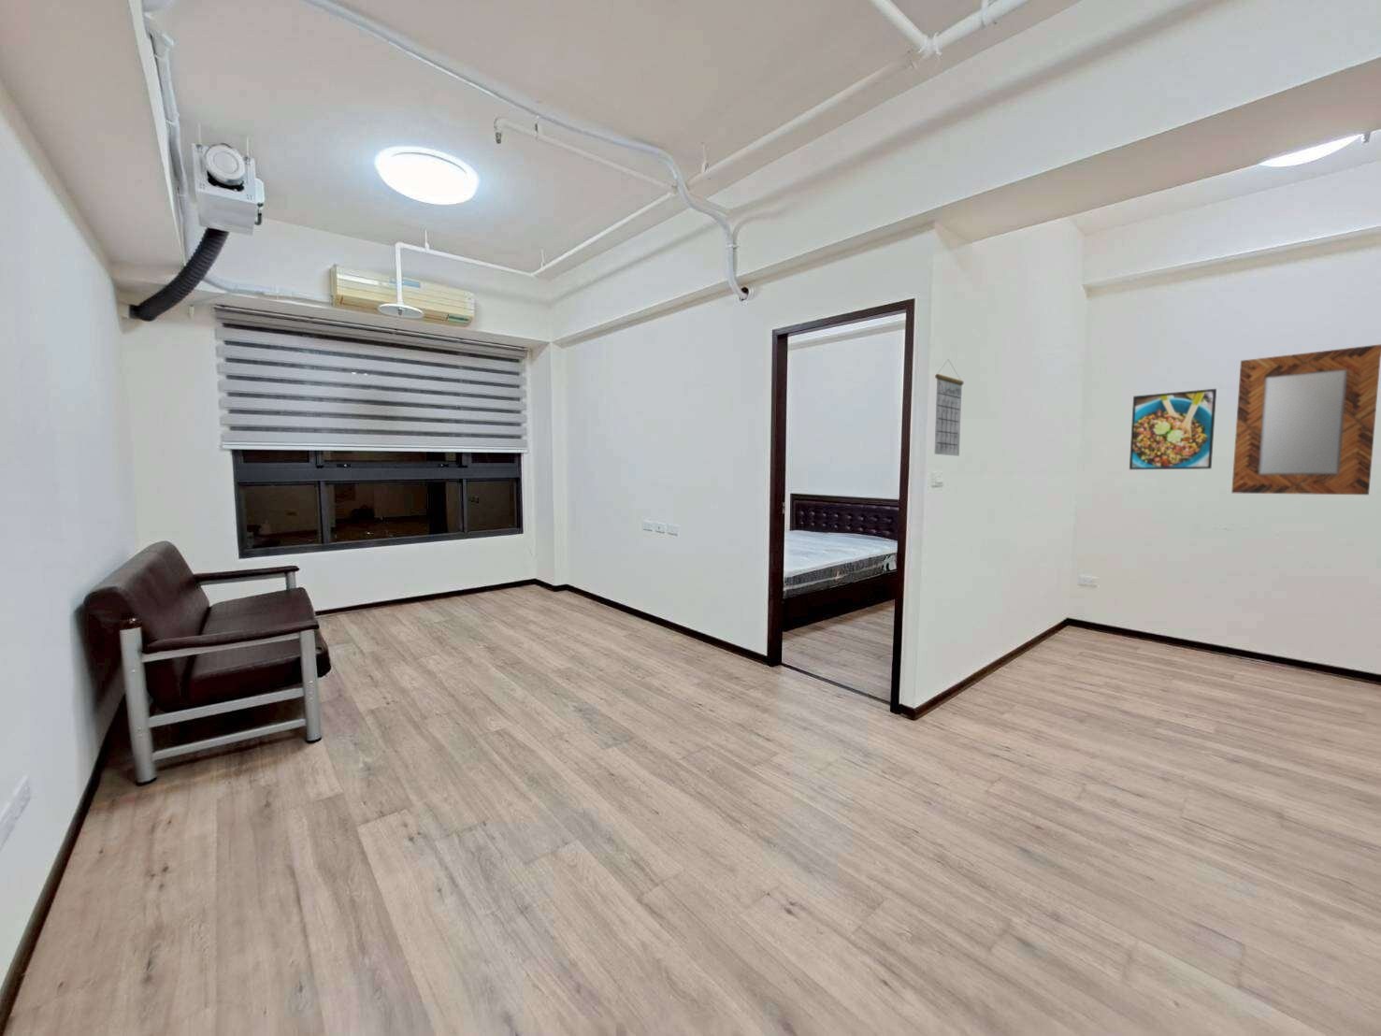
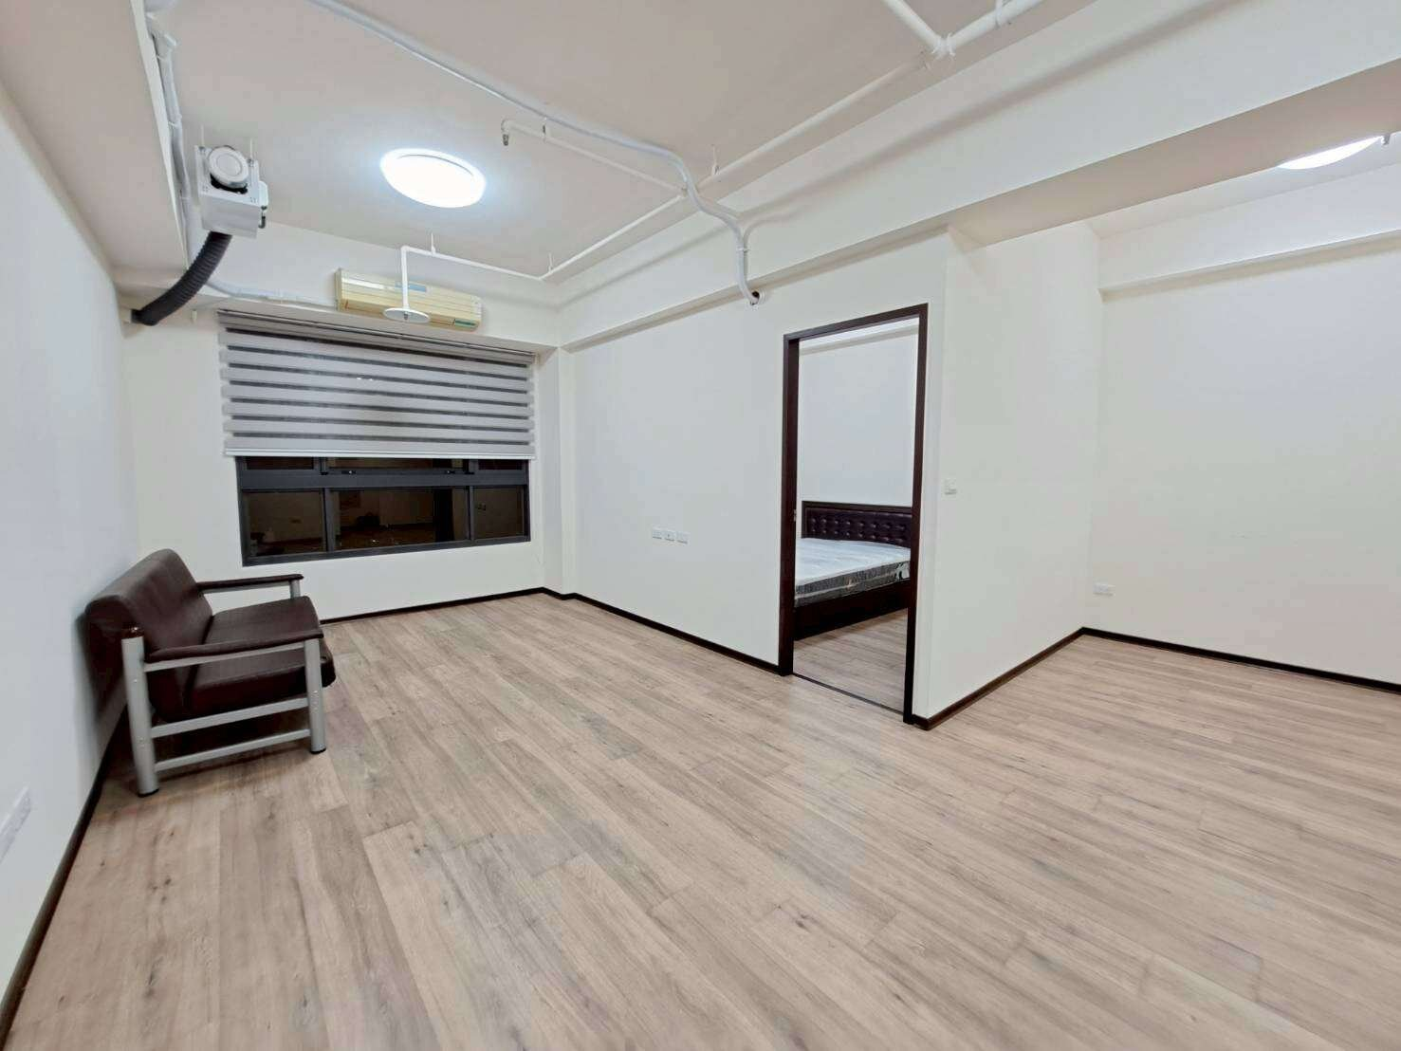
- home mirror (1300, 423)
- calendar (948, 407)
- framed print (1171, 431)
